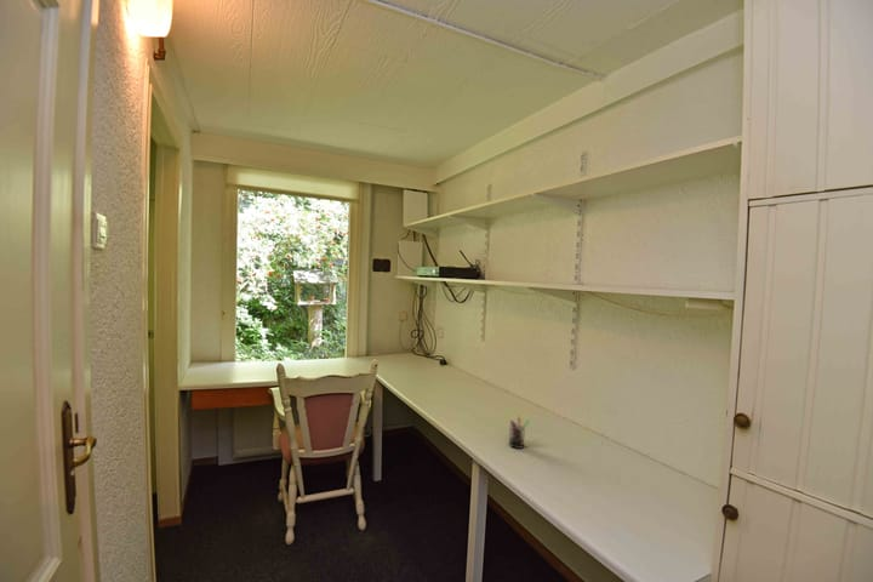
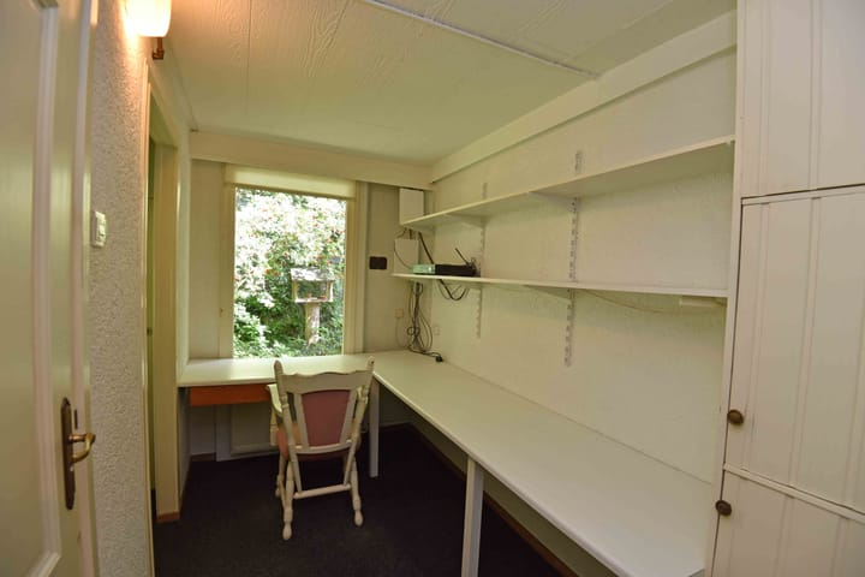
- pen holder (519, 430)
